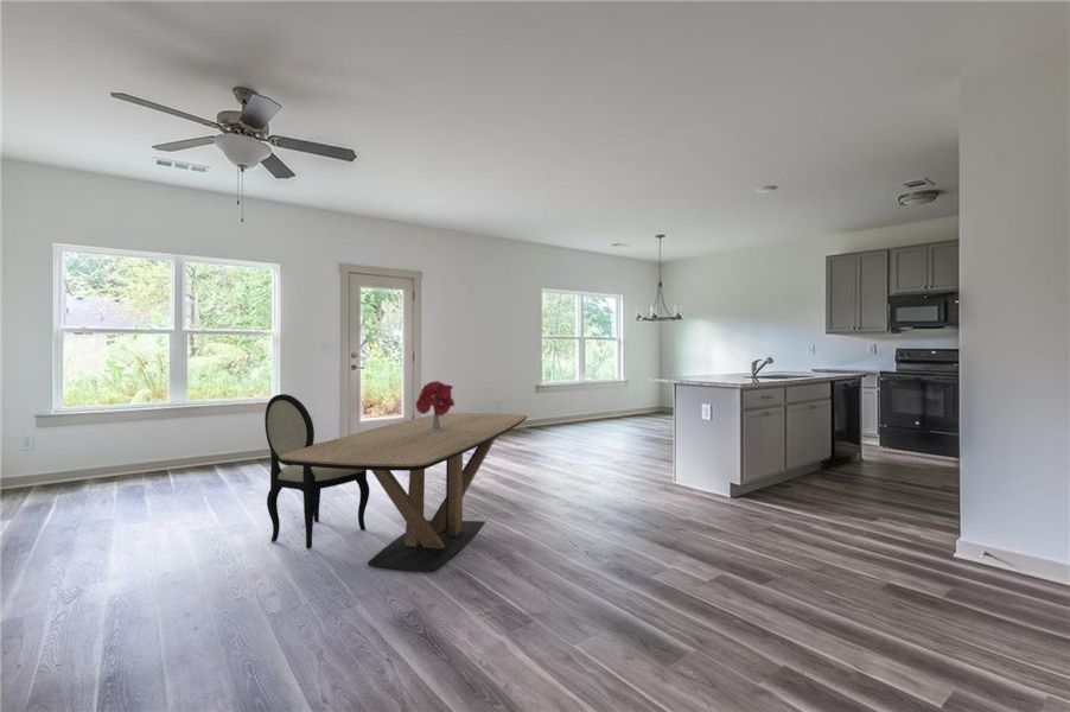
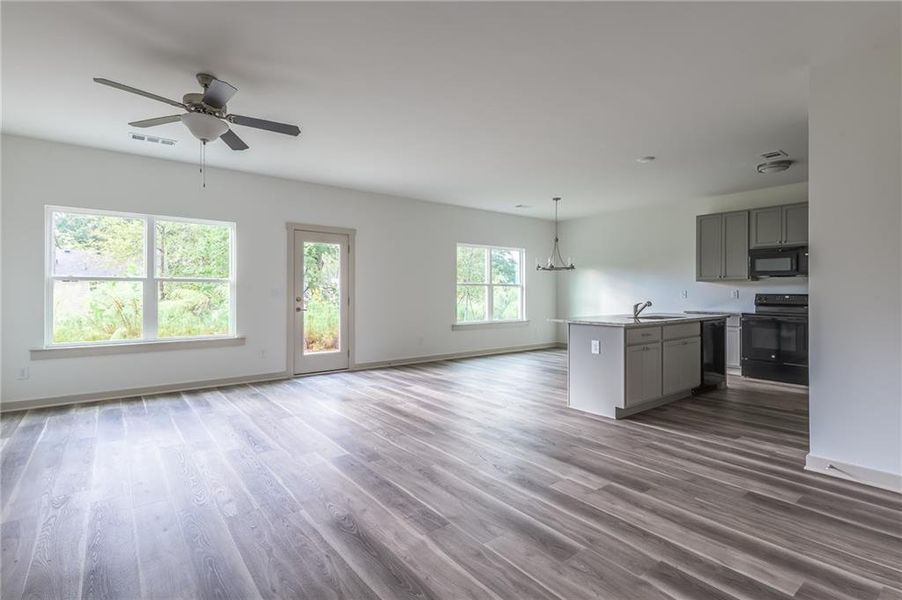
- dining chair (312, 466)
- dining table (423, 484)
- bouquet (435, 405)
